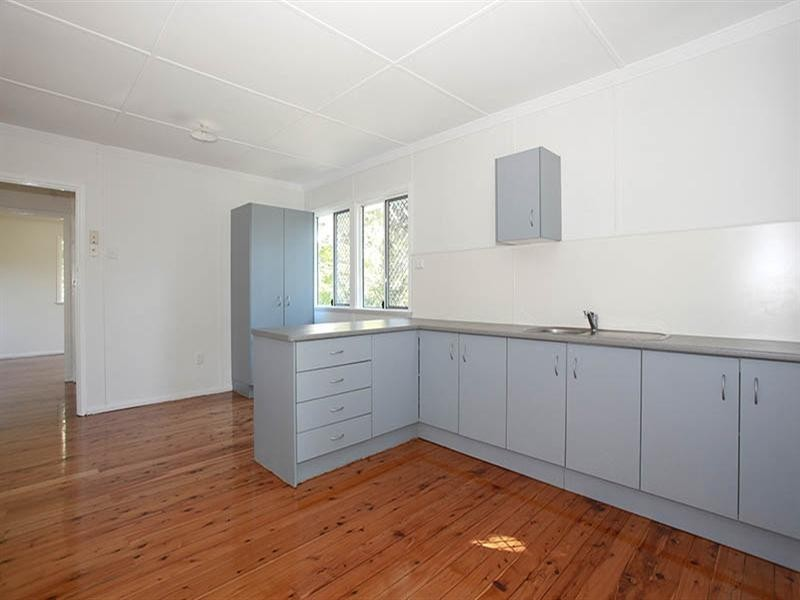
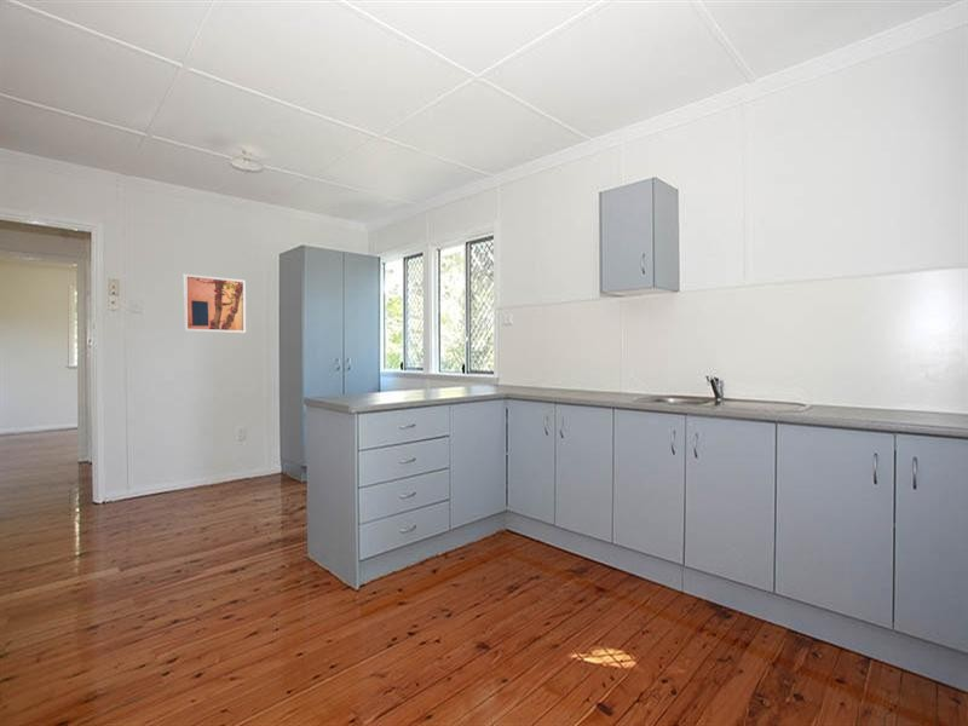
+ wall art (215, 304)
